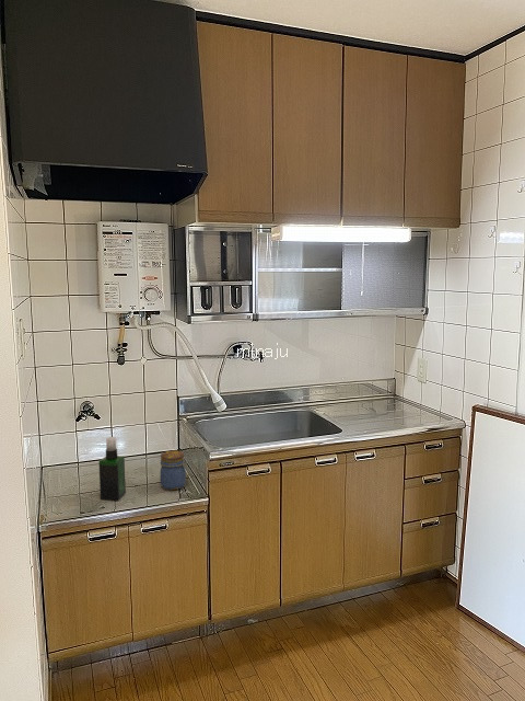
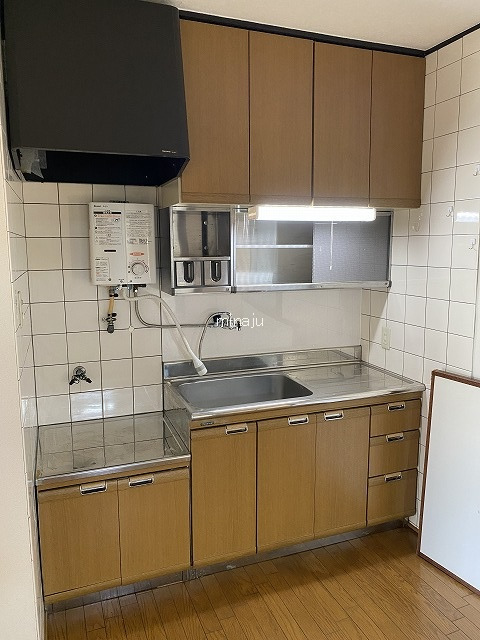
- spray bottle (112, 467)
- jar (174, 469)
